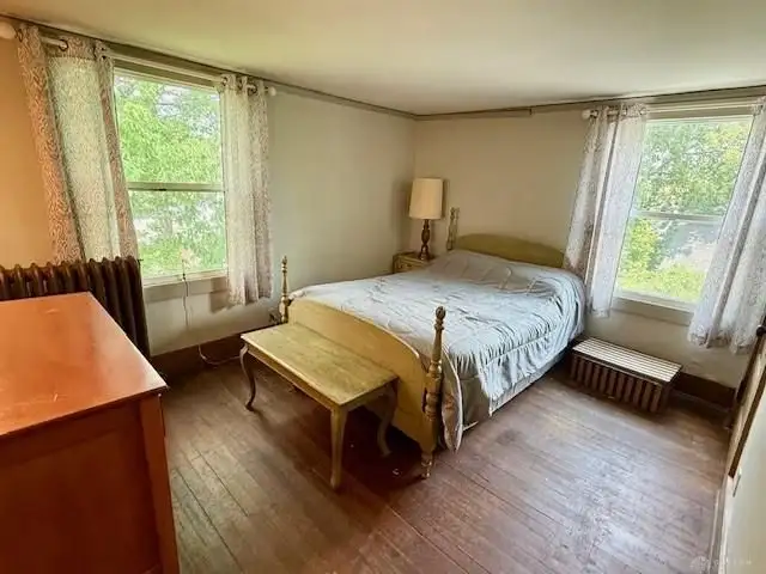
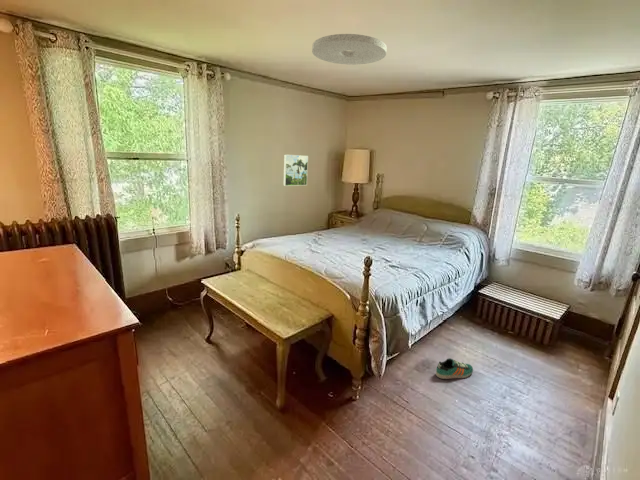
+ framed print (296, 170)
+ ceiling light (349, 51)
+ sneaker (455, 367)
